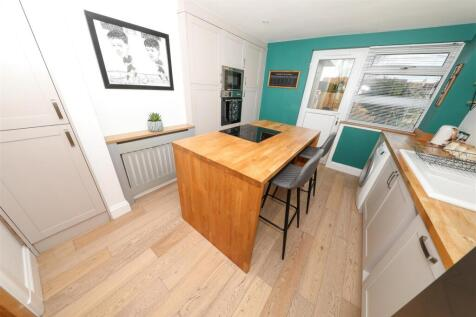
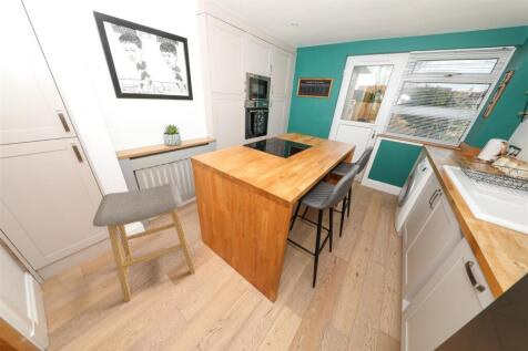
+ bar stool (152, 233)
